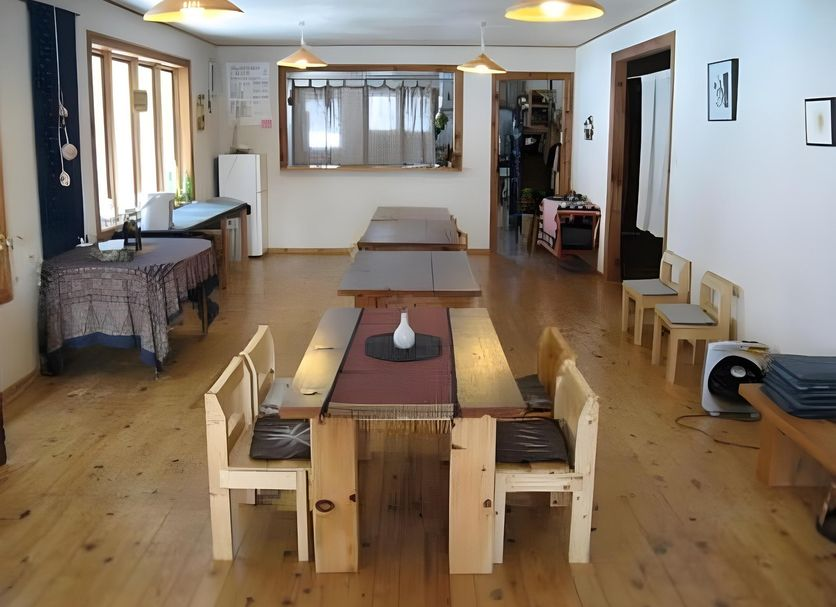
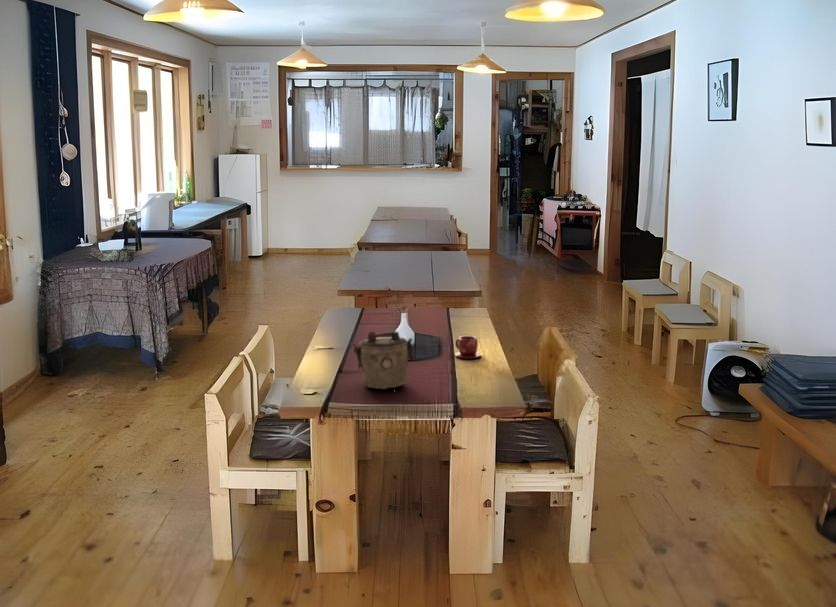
+ teacup (467, 346)
+ teapot (382, 358)
